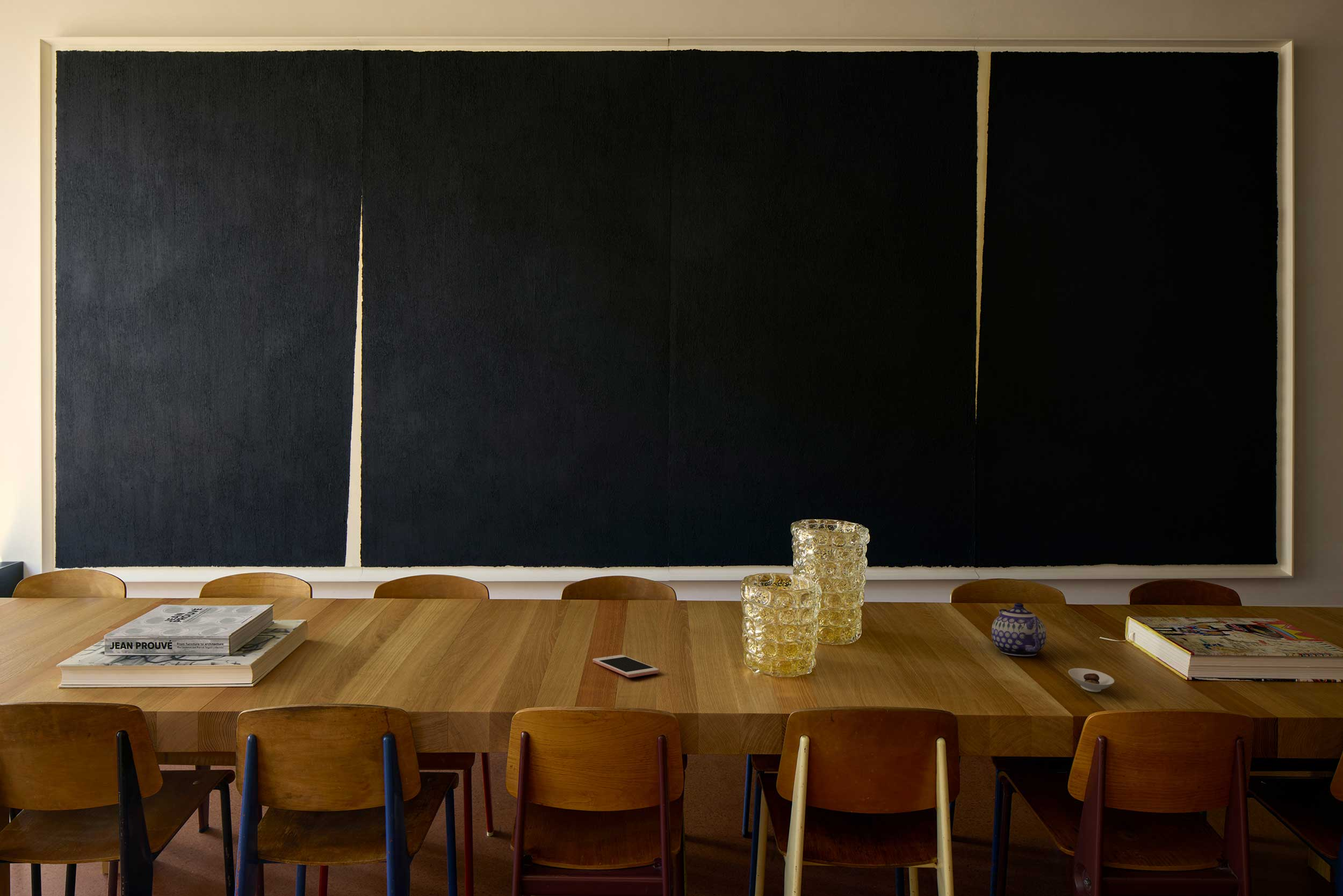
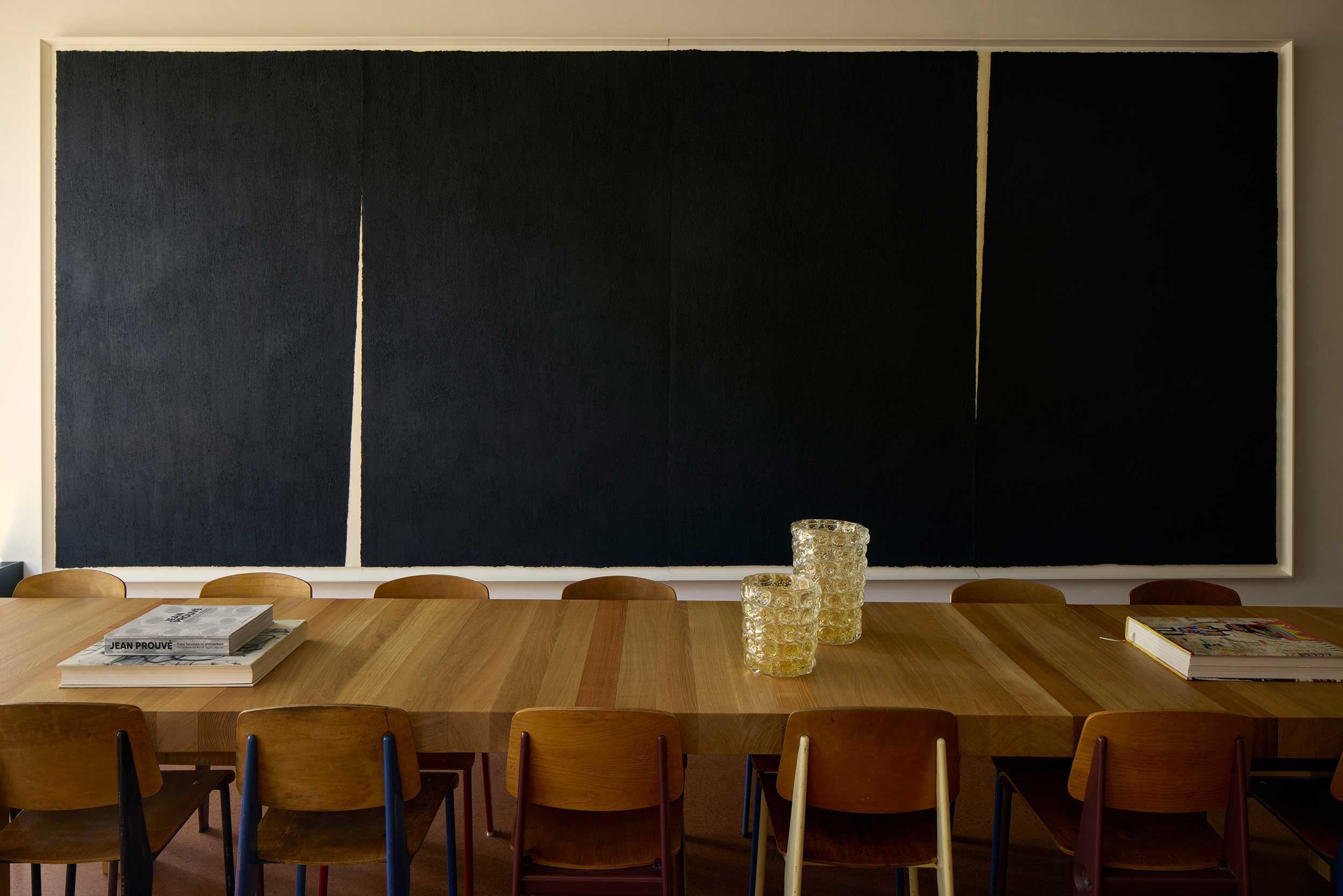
- saucer (1091, 681)
- teapot (1019, 627)
- cell phone (625, 666)
